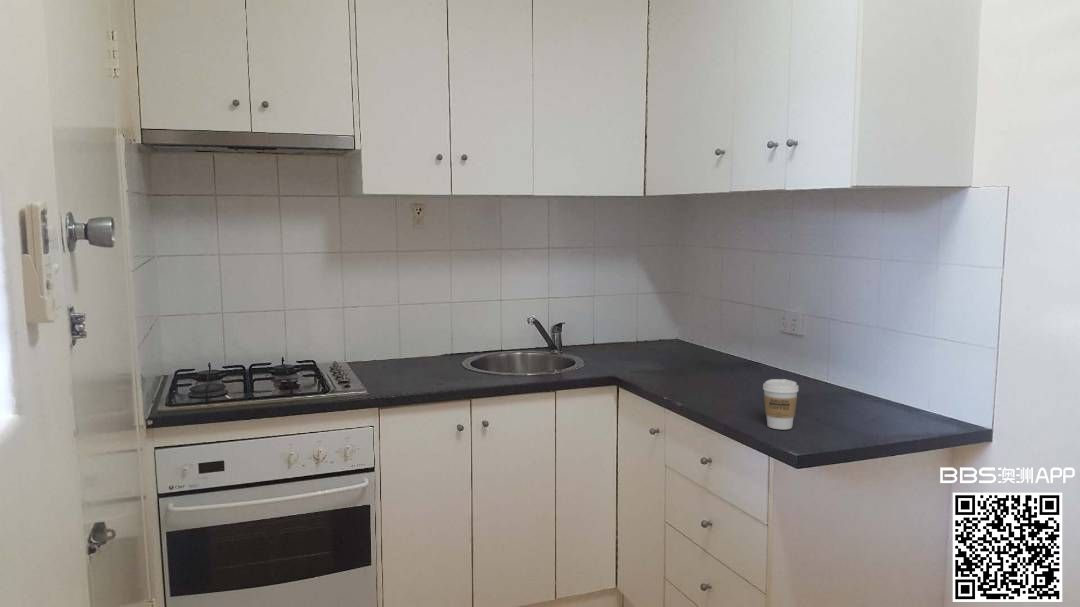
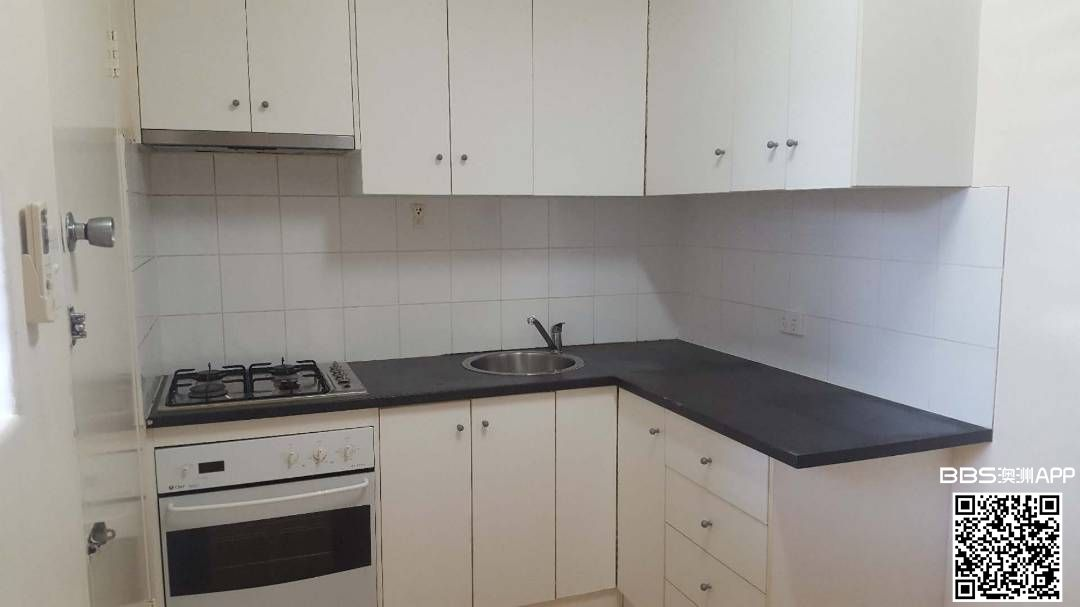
- coffee cup (780, 403)
